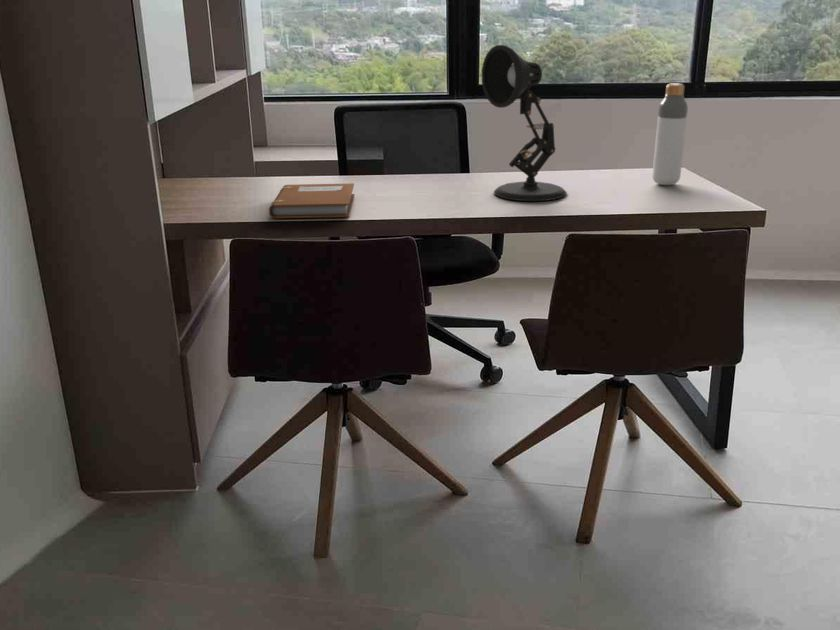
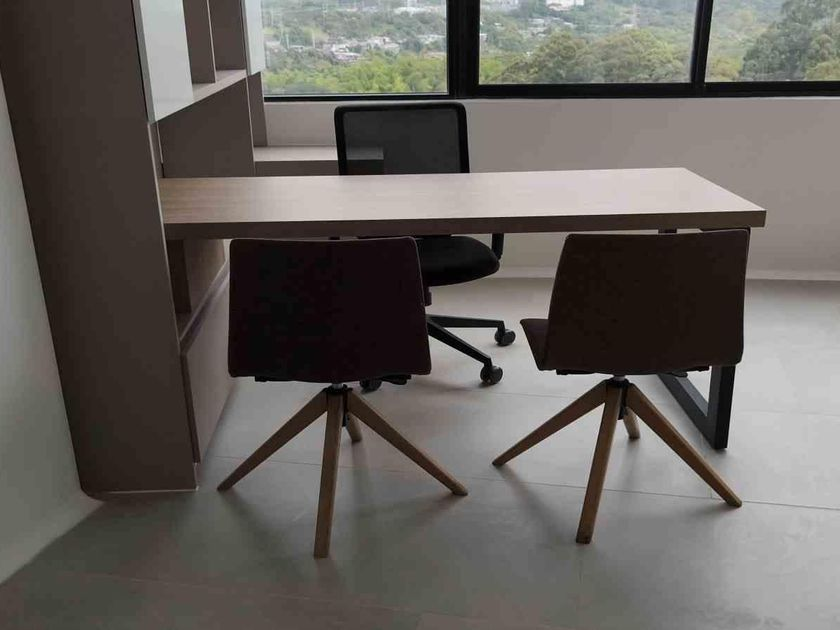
- bottle (670, 135)
- notebook (314, 199)
- desk lamp (530, 120)
